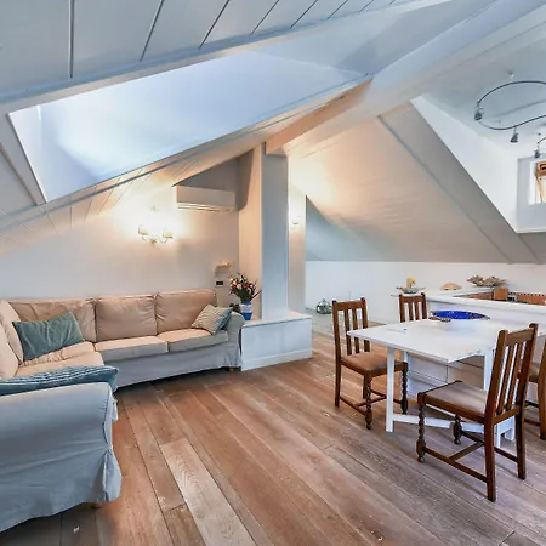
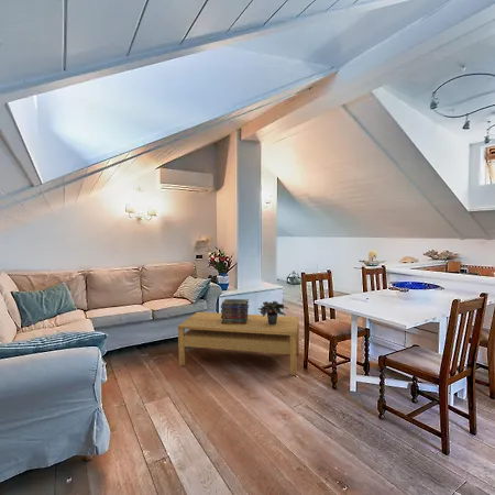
+ book stack (234, 310)
+ potted plant (273, 312)
+ coffee table (241, 340)
